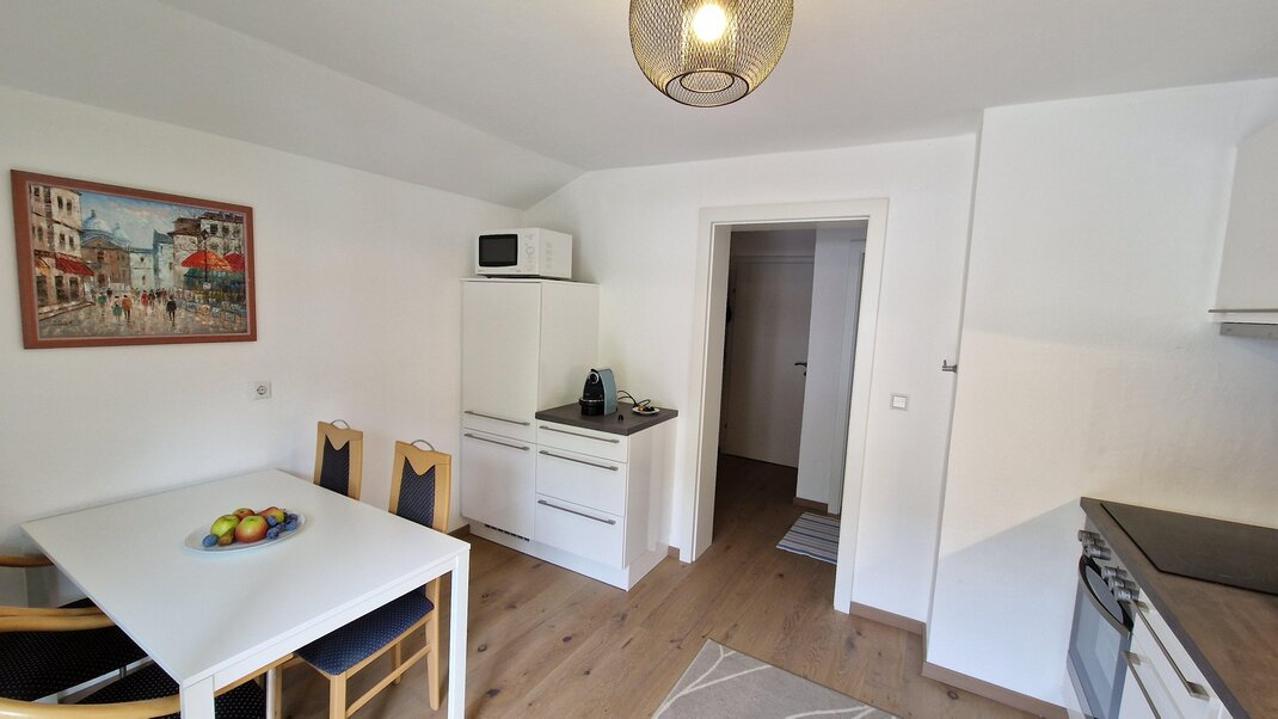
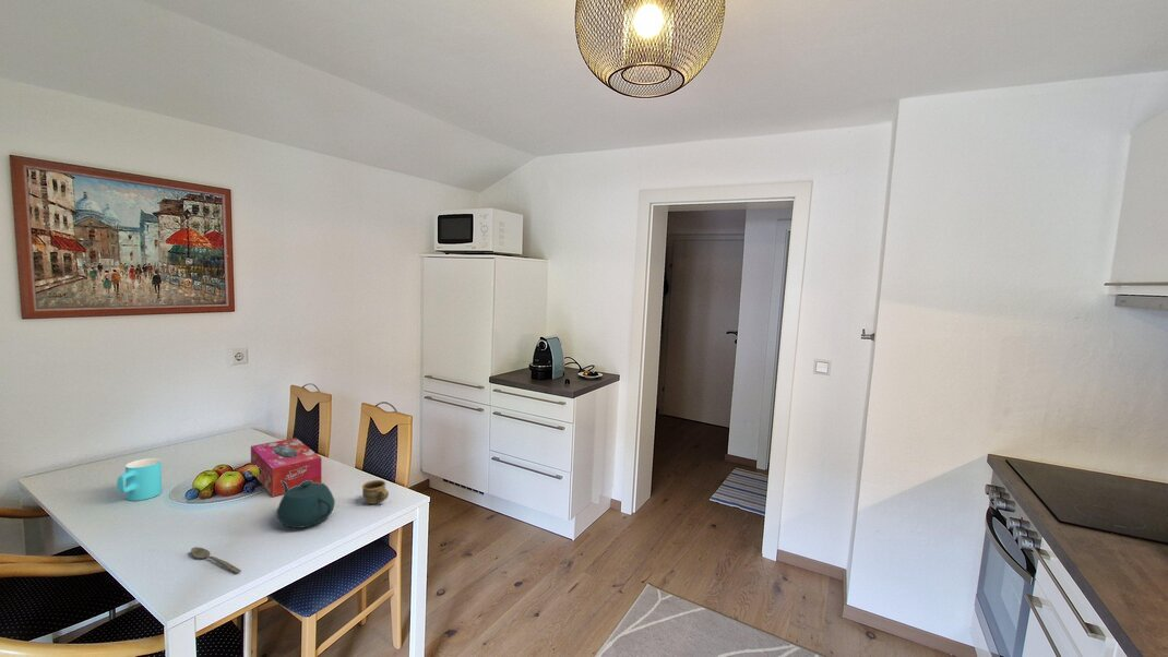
+ tissue box (285, 464)
+ cup (136, 480)
+ teapot (305, 500)
+ spoon (215, 559)
+ cup (376, 493)
